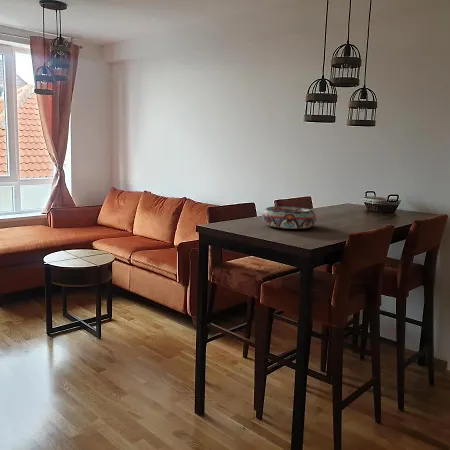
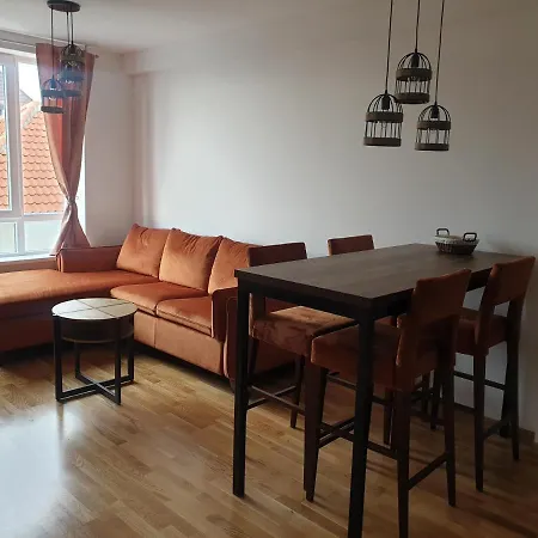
- decorative bowl (289, 217)
